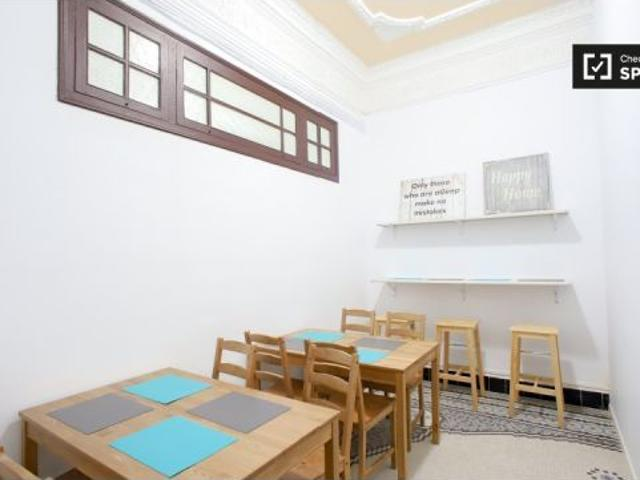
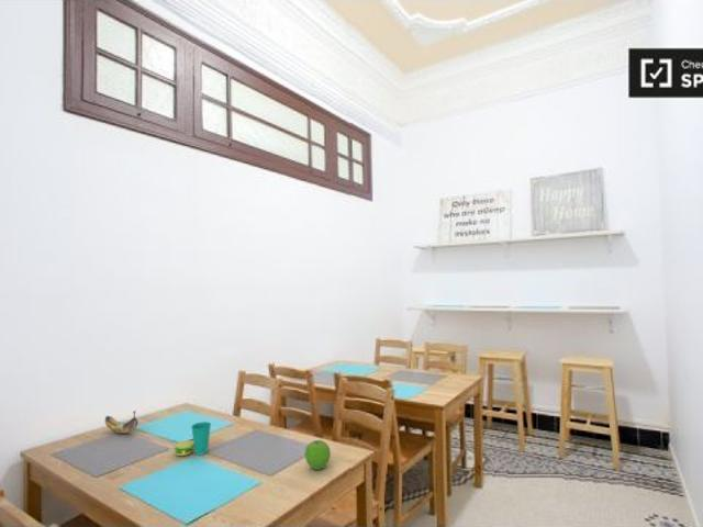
+ cup (193, 439)
+ banana (120, 422)
+ fruit (317, 455)
